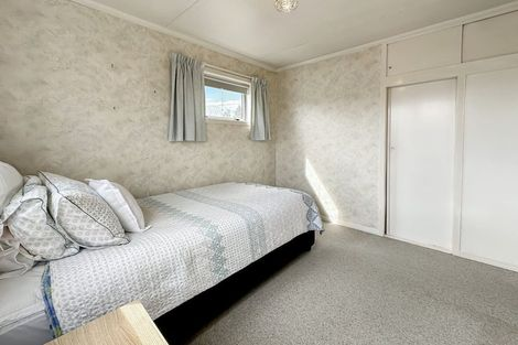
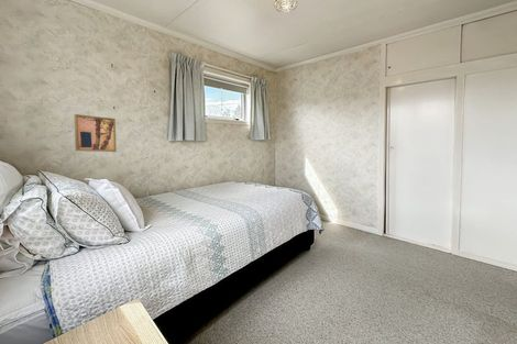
+ wall art (96, 134)
